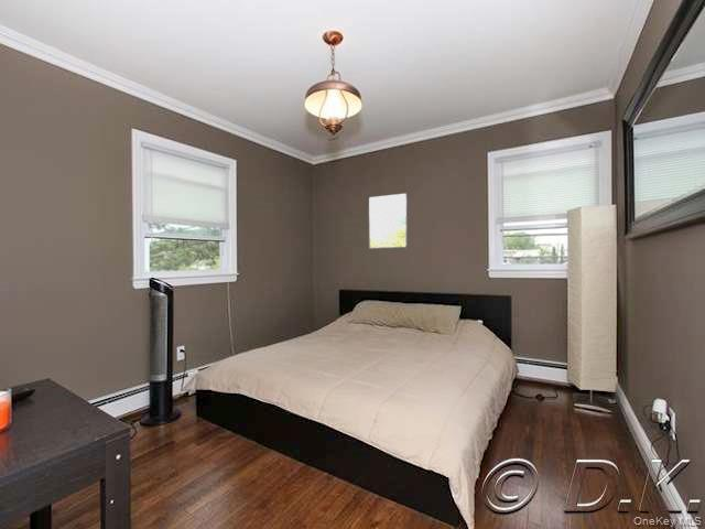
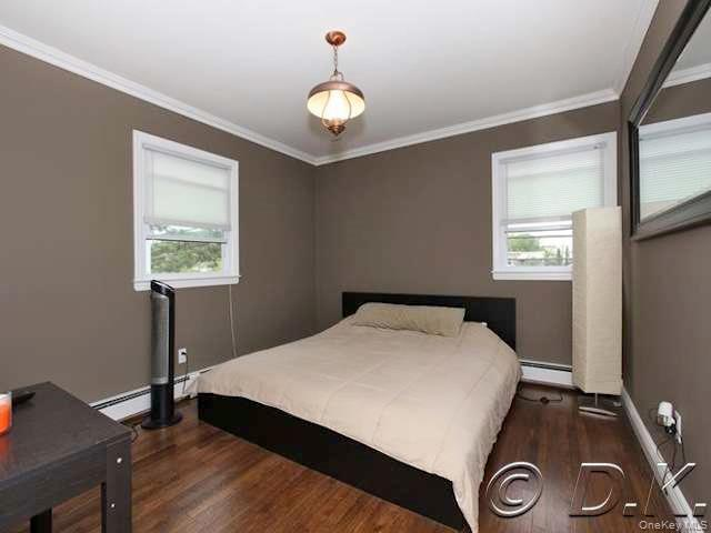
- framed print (387, 222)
